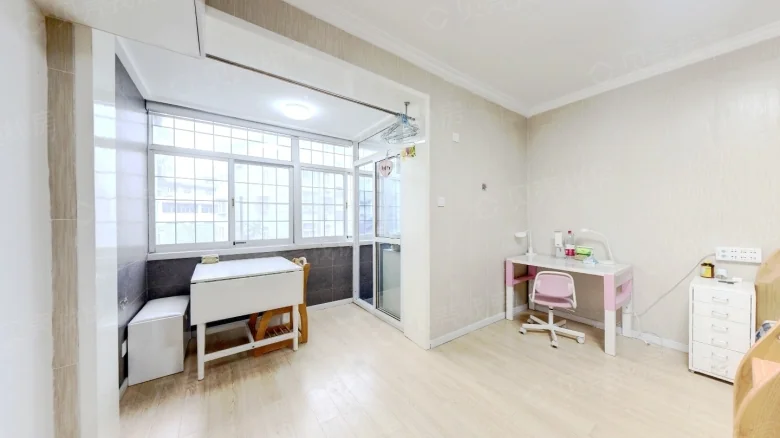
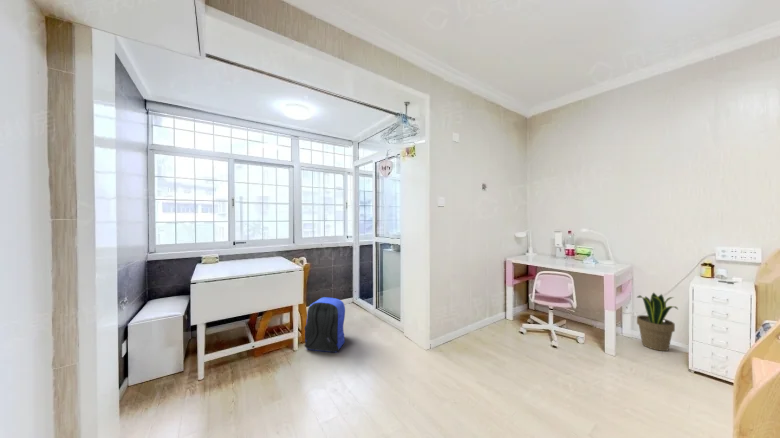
+ backpack (326, 320)
+ potted plant (656, 320)
